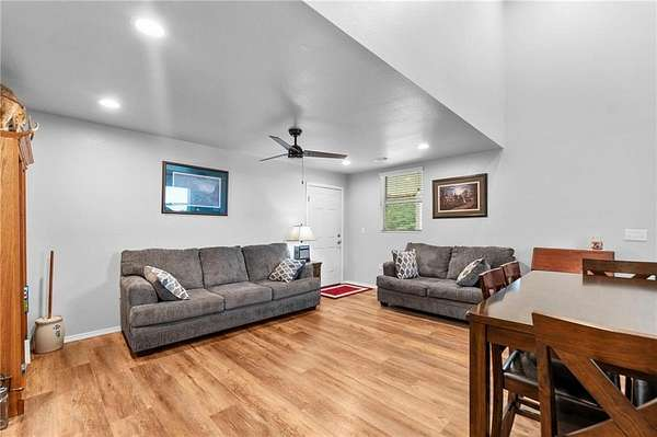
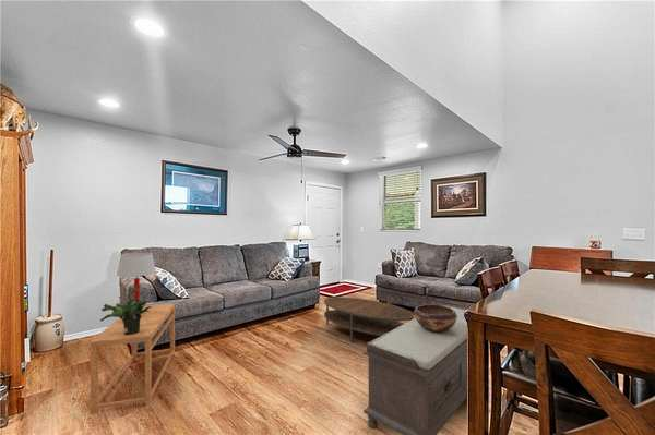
+ table lamp (136, 283)
+ side table (140, 352)
+ coffee table (365, 321)
+ bench (437, 362)
+ potted plant (127, 310)
+ decorative bowl (434, 318)
